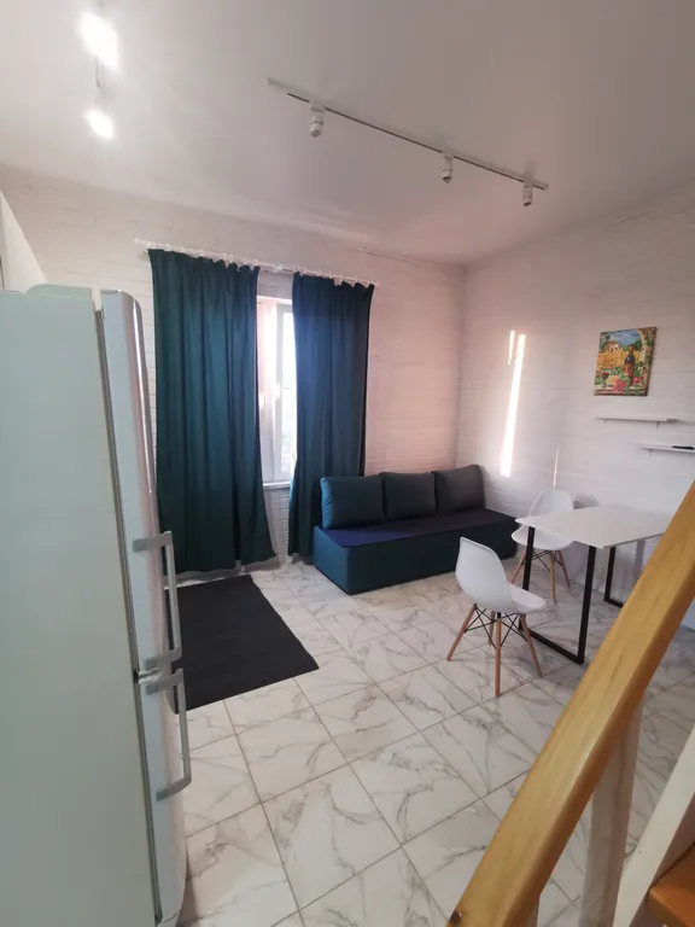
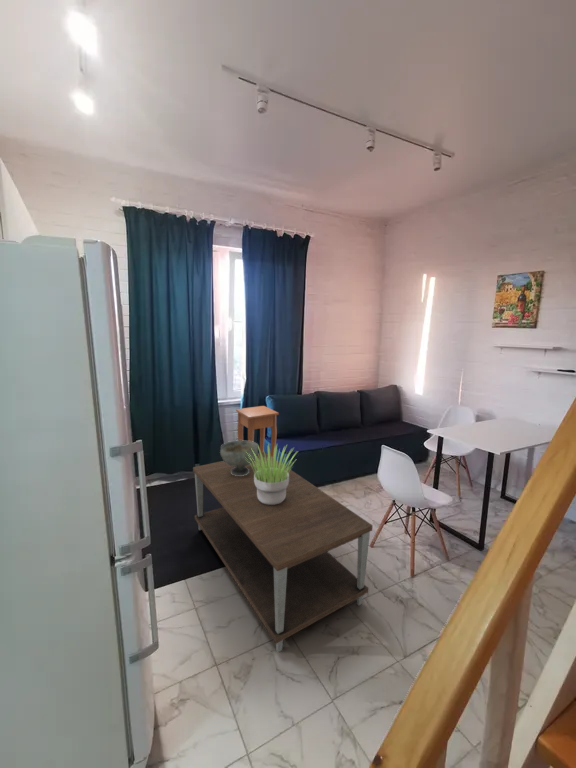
+ coffee table (268, 527)
+ side table (260, 450)
+ potted plant (271, 475)
+ decorative bowl (239, 458)
